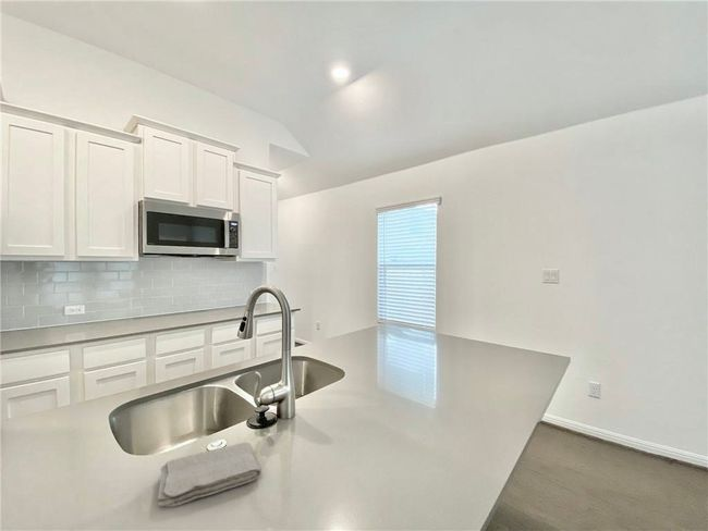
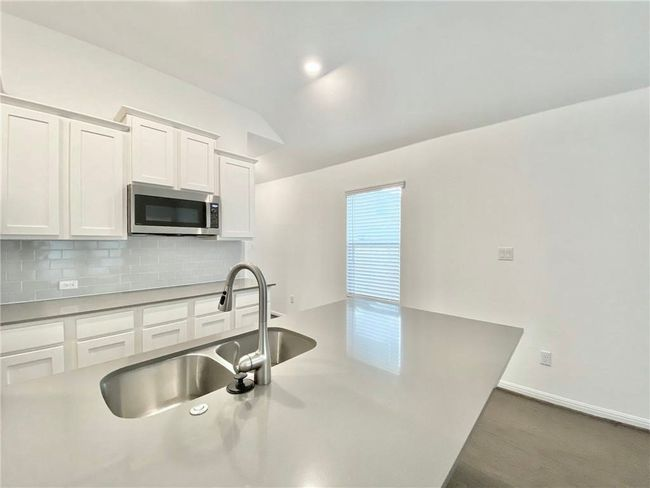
- washcloth (210, 469)
